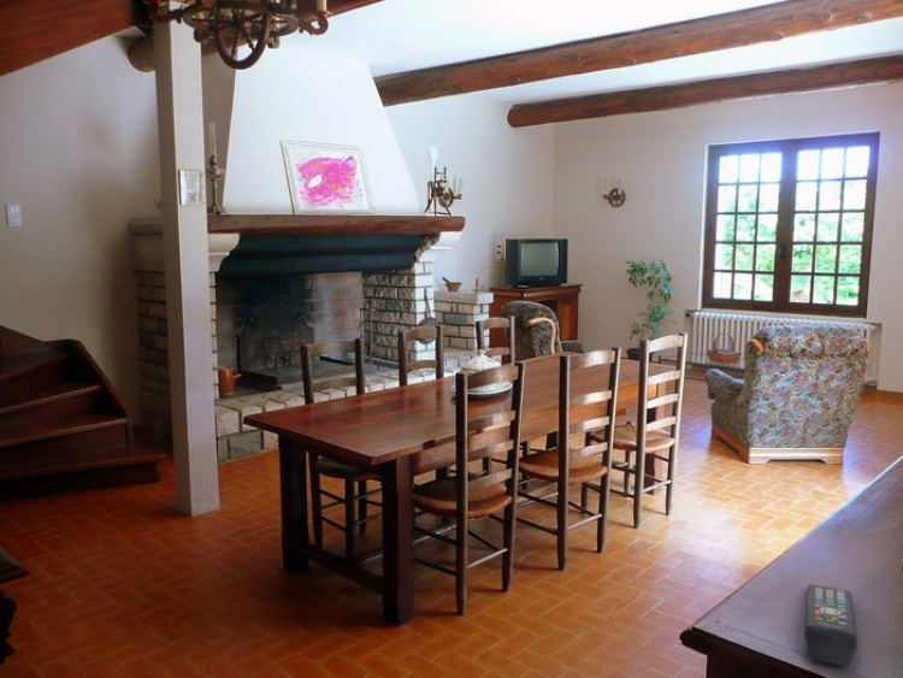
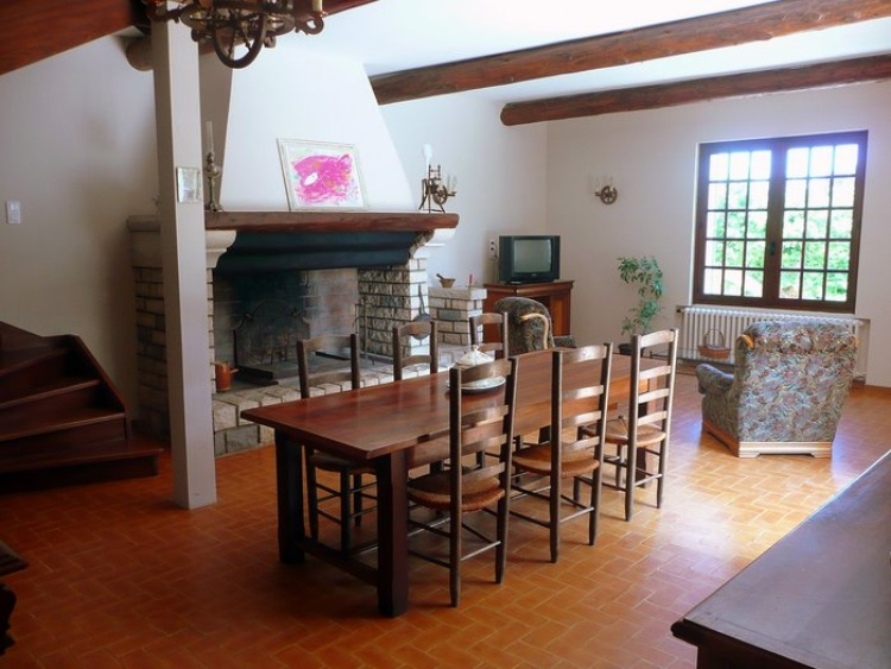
- remote control (830, 617)
